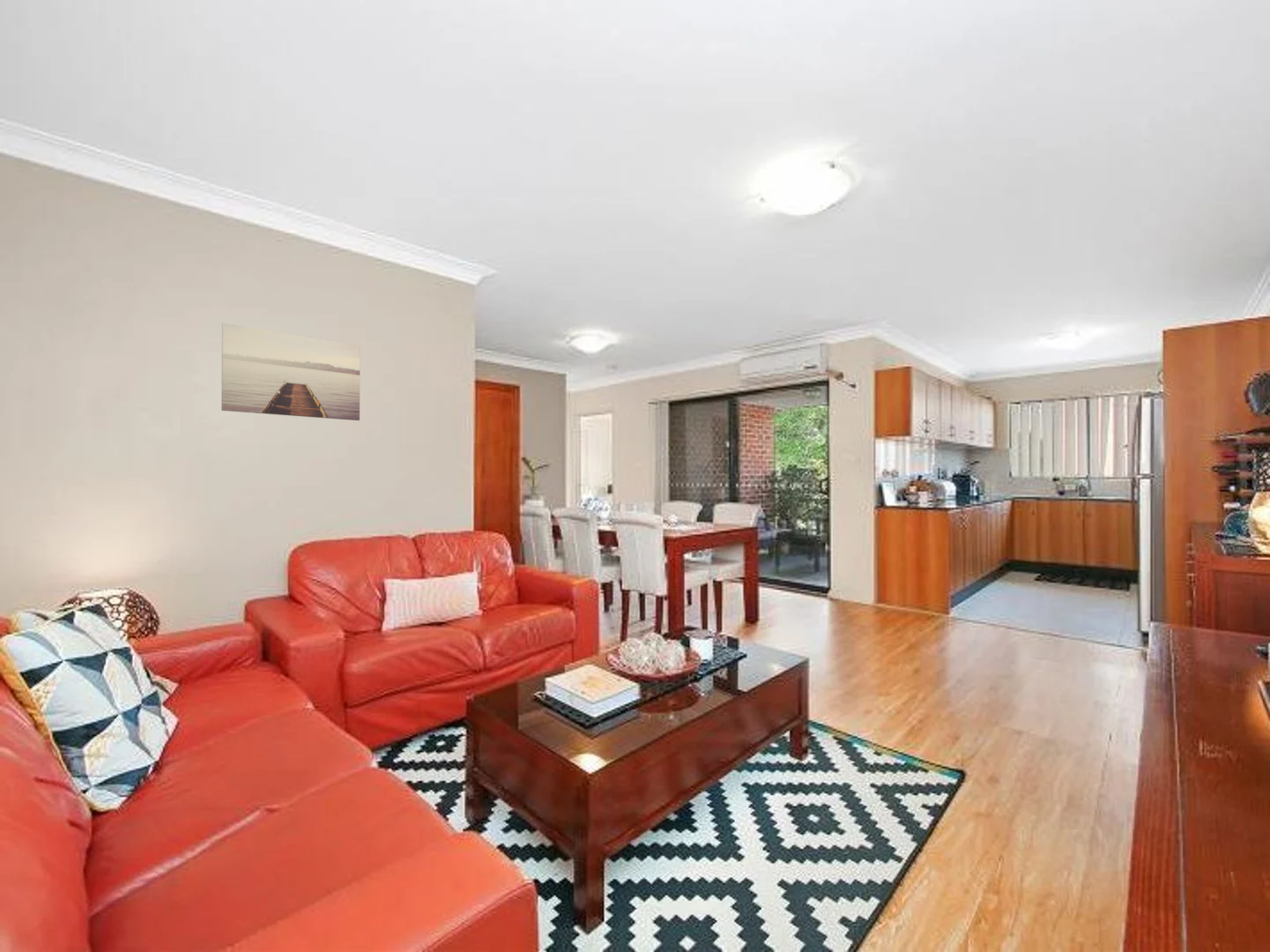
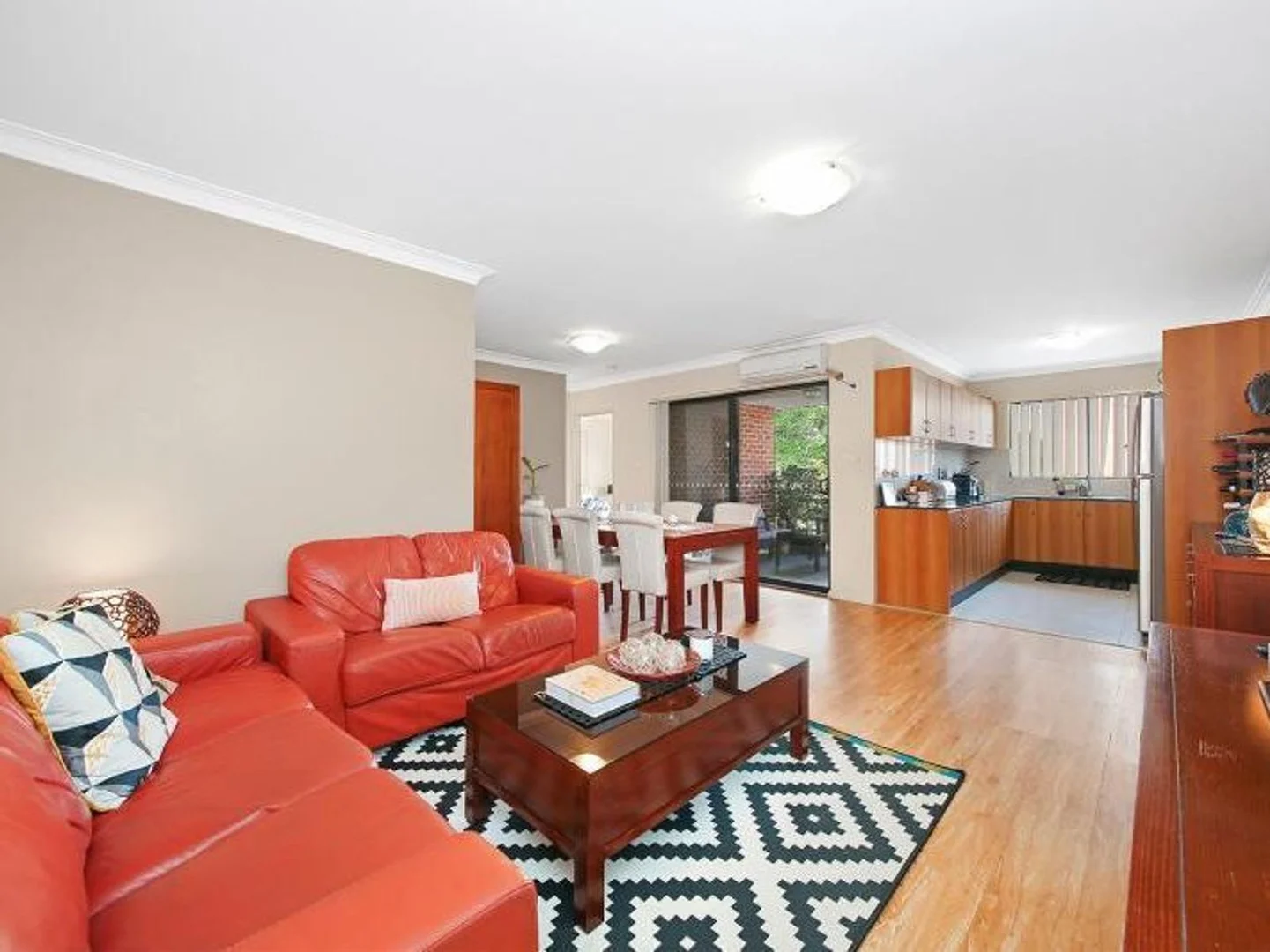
- wall art (295, 376)
